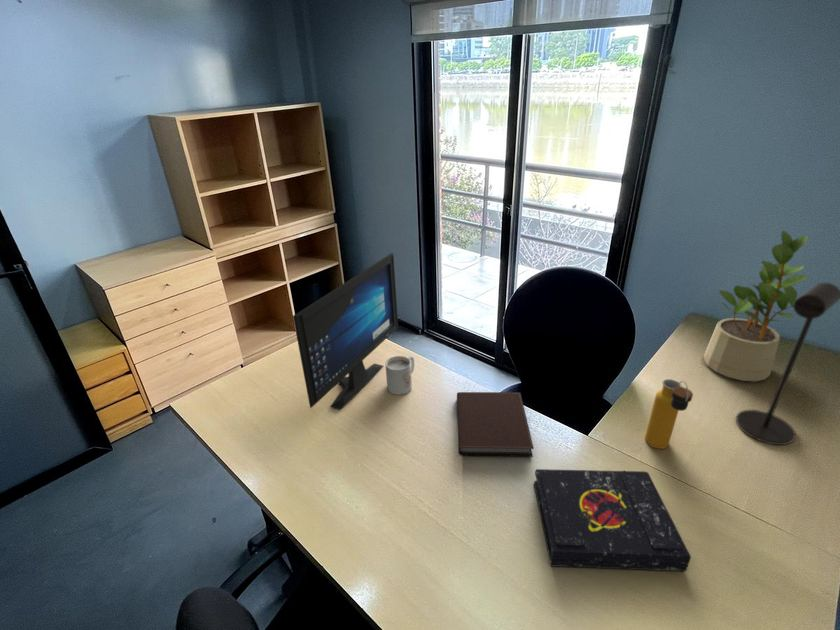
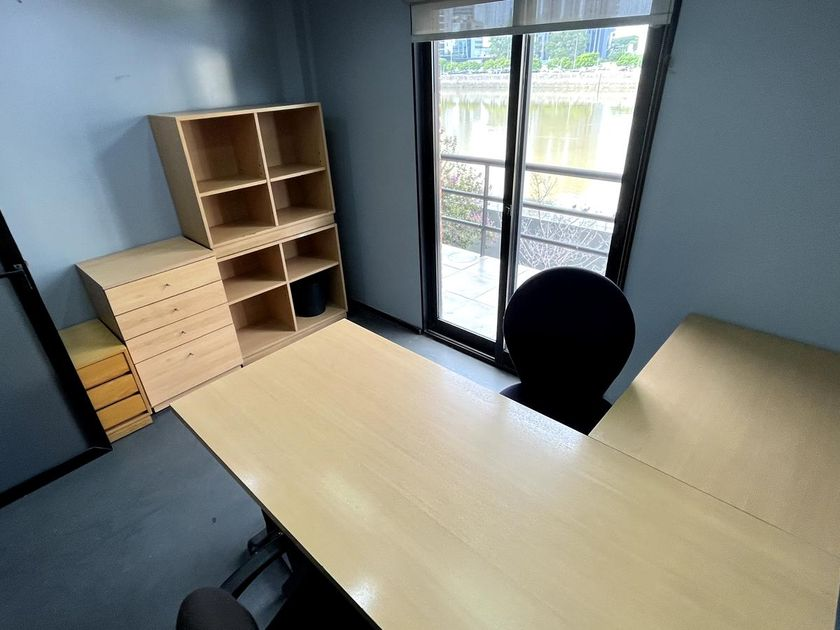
- desk lamp (790, 364)
- notebook (491, 421)
- potted plant (756, 300)
- computer monitor (343, 333)
- water bottle (669, 414)
- mug (402, 372)
- book (603, 515)
